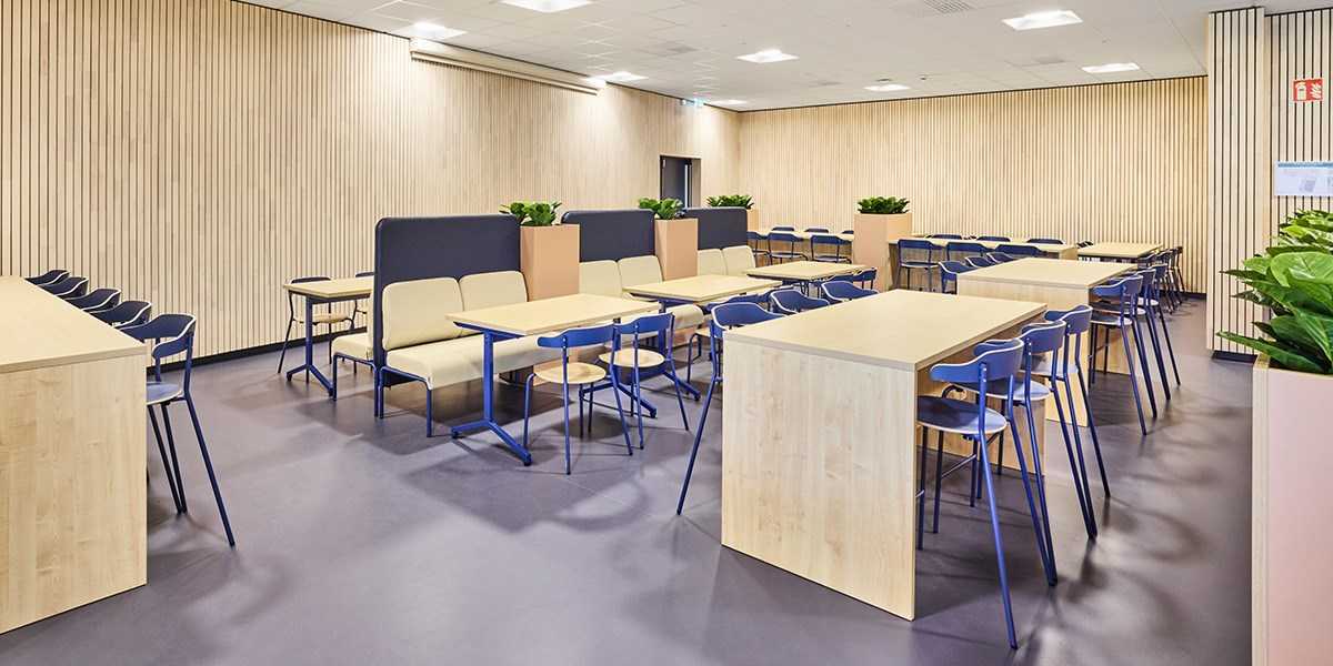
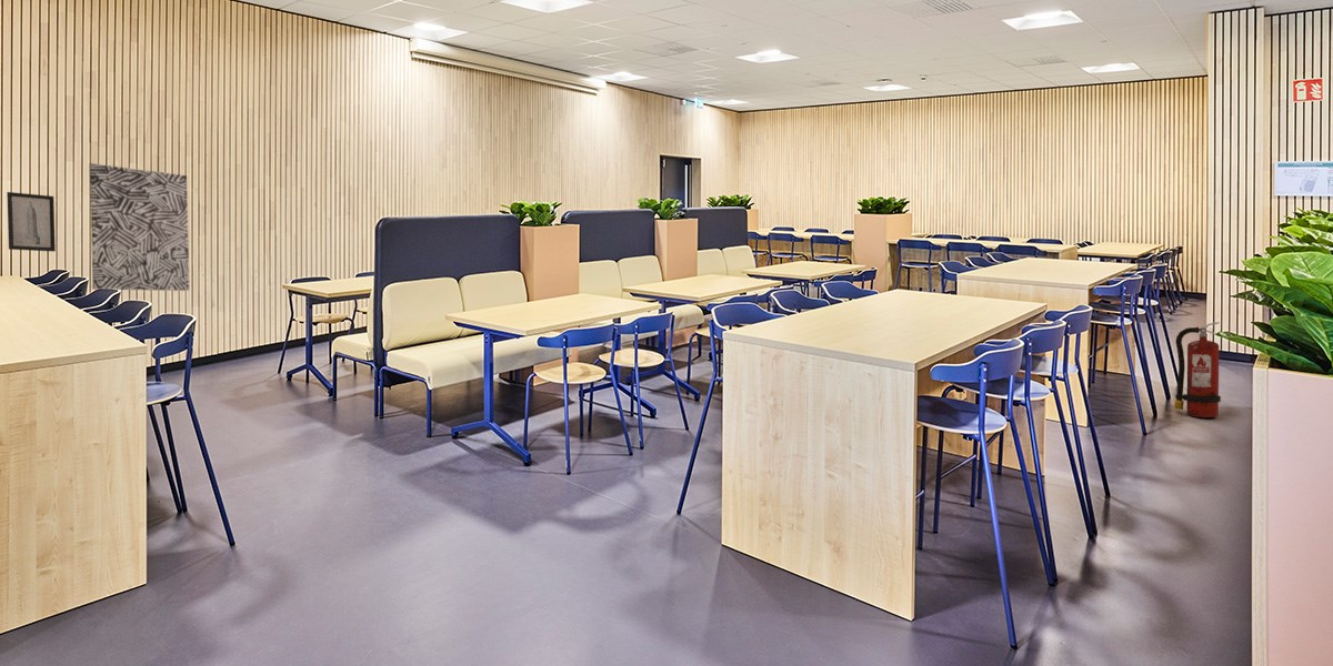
+ wall art (31, 222)
+ wall art (141, 230)
+ fire extinguisher (1196, 369)
